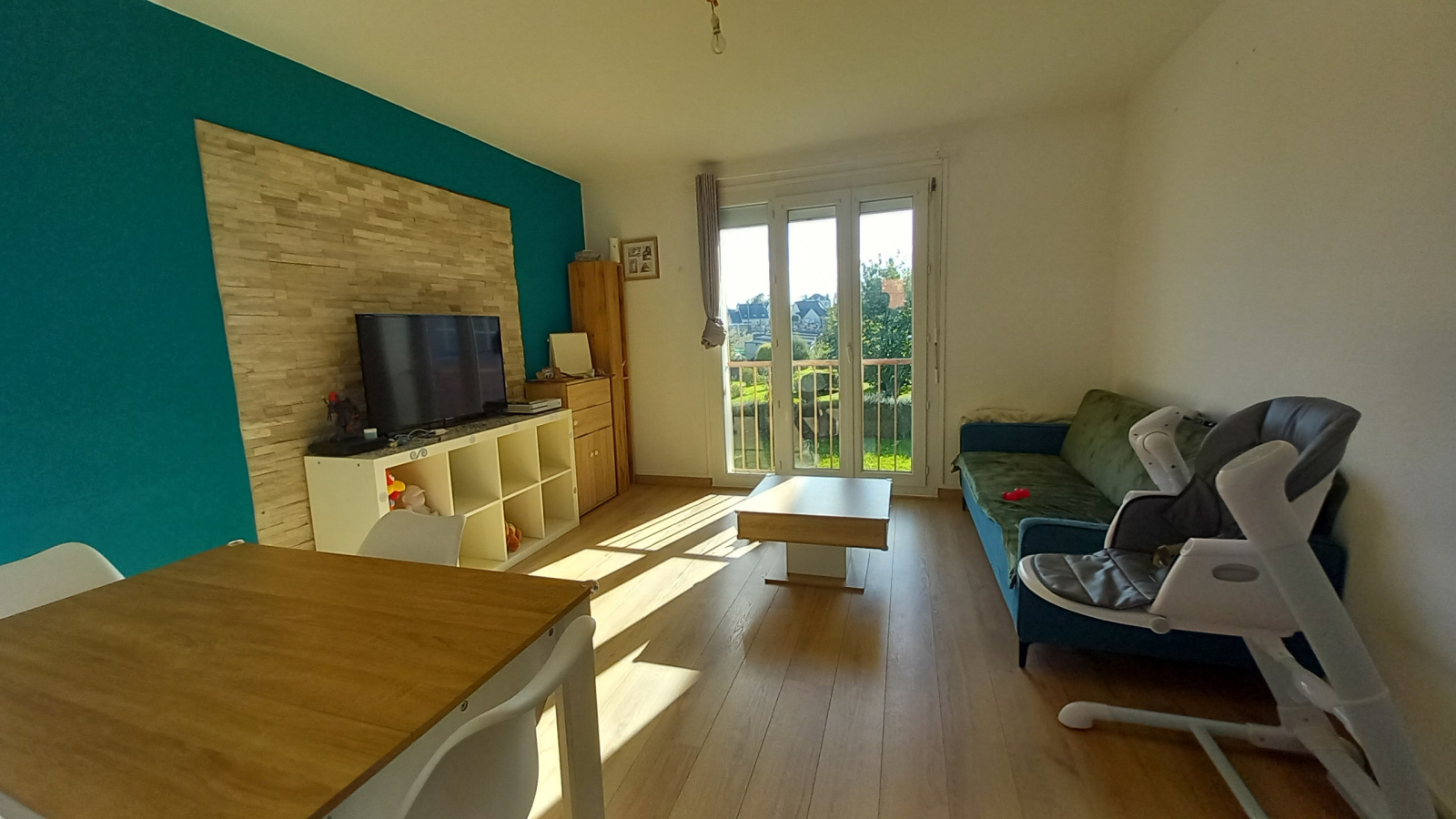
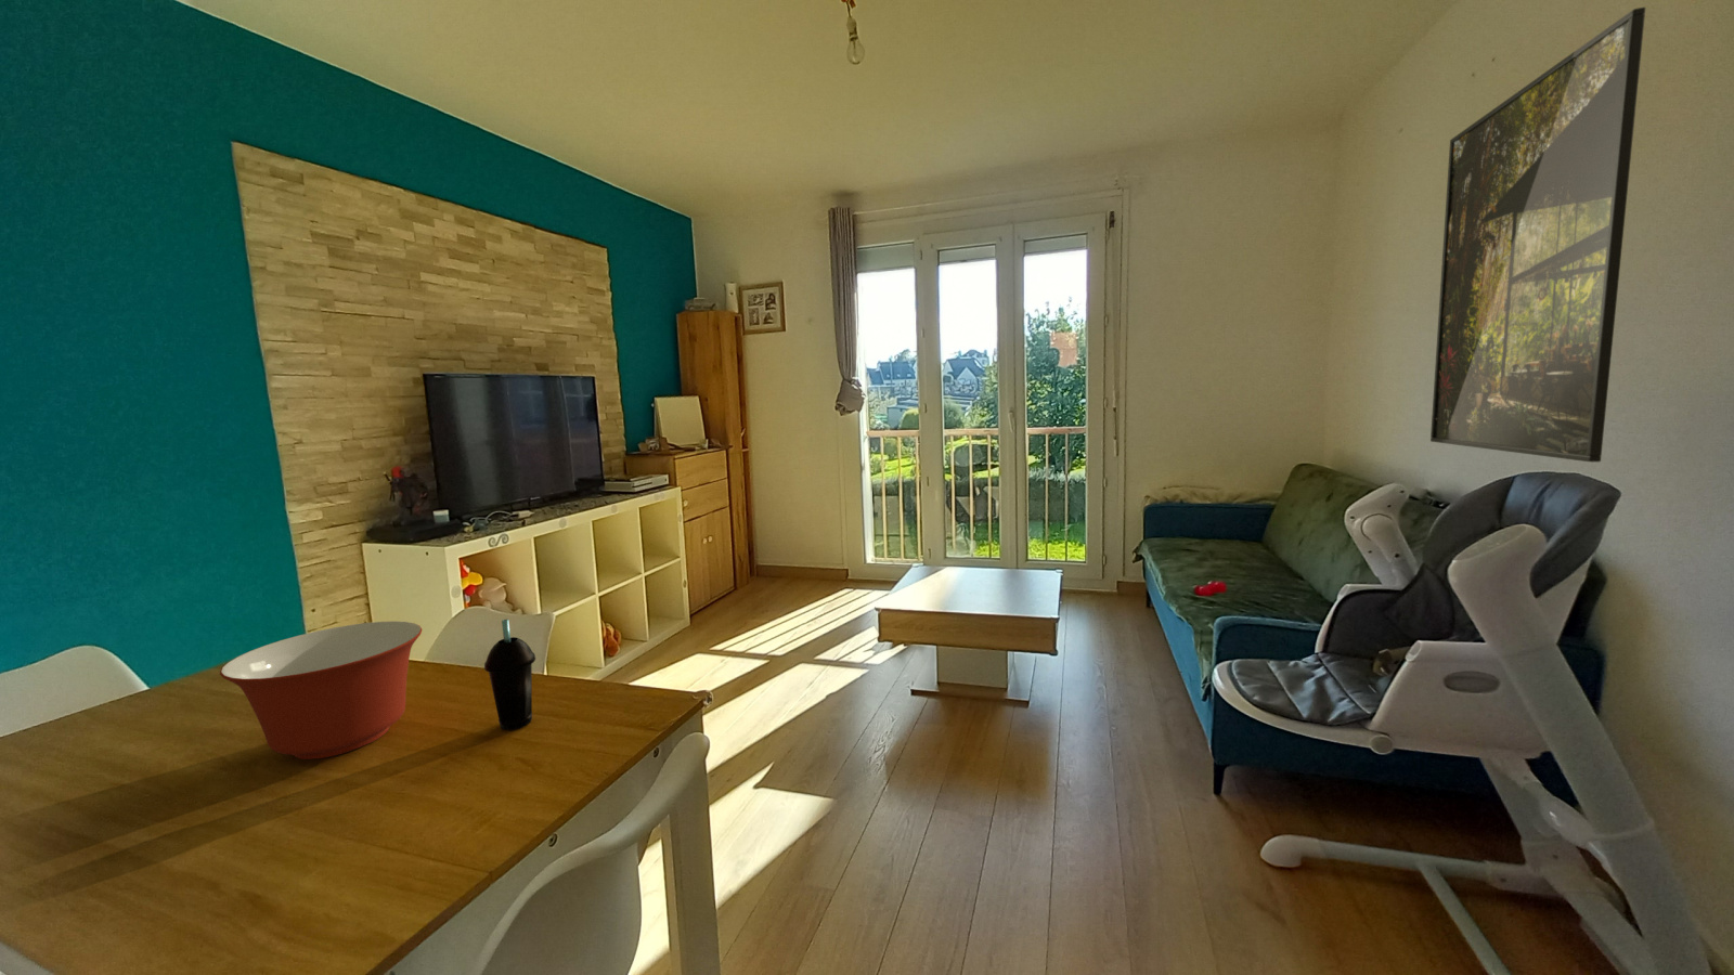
+ cup (511, 671)
+ mixing bowl (335, 692)
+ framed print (1512, 274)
